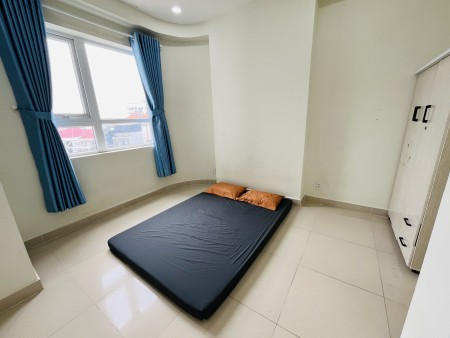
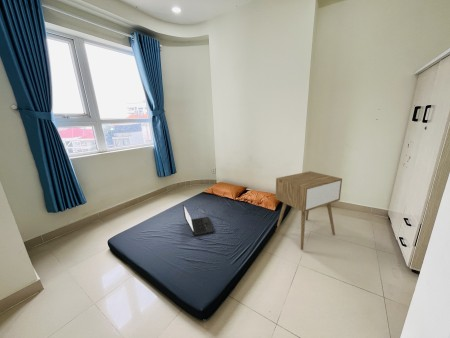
+ laptop (197, 218)
+ nightstand (306, 206)
